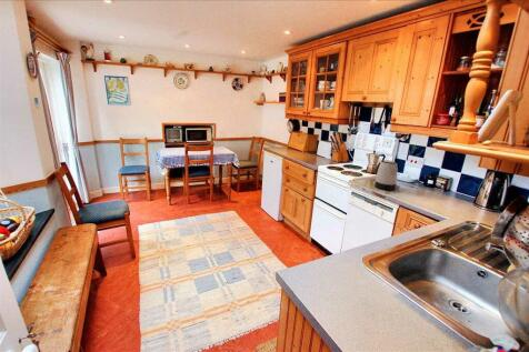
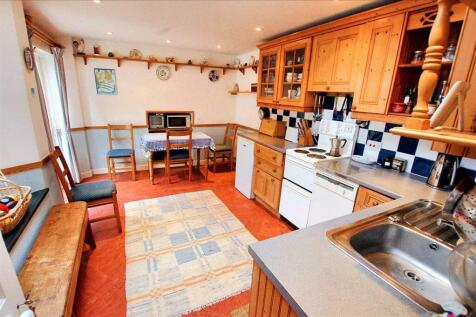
- kettle (385, 173)
